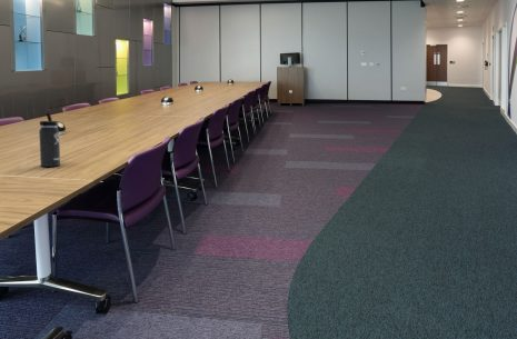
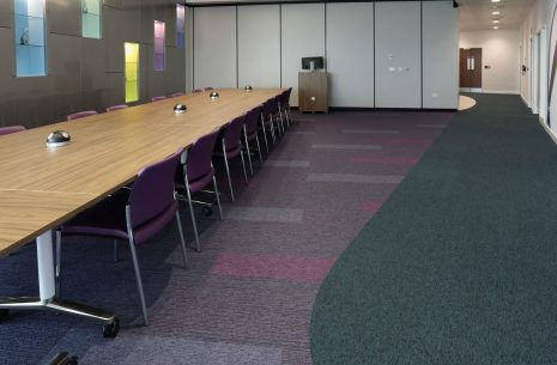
- thermos bottle (48, 139)
